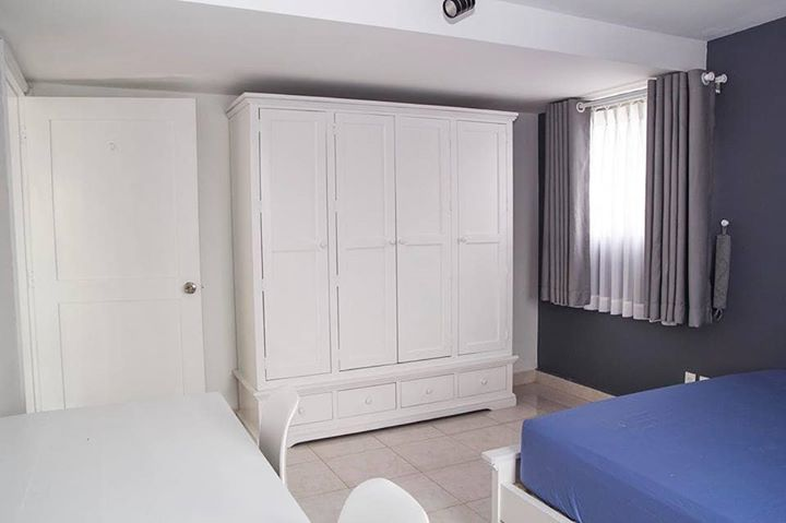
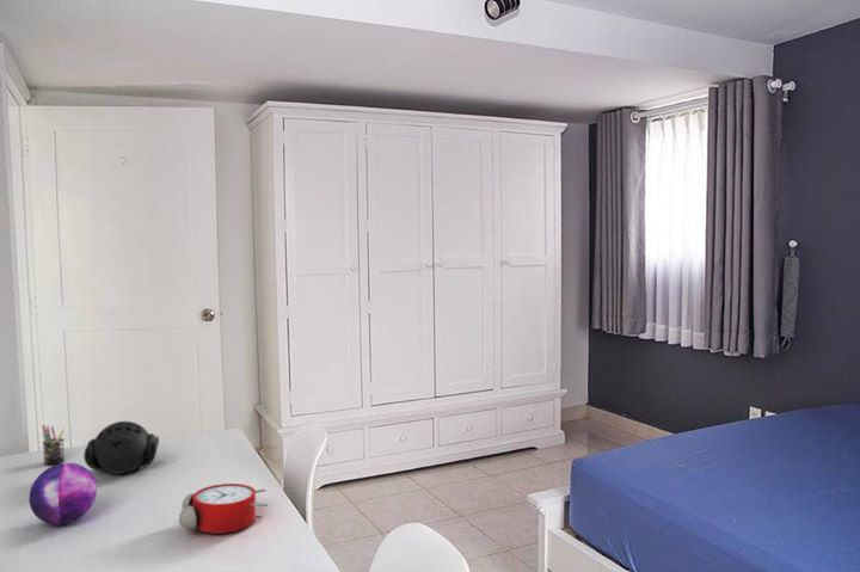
+ decorative orb (63, 493)
+ pen holder (50, 443)
+ speaker (122, 447)
+ alarm clock (225, 508)
